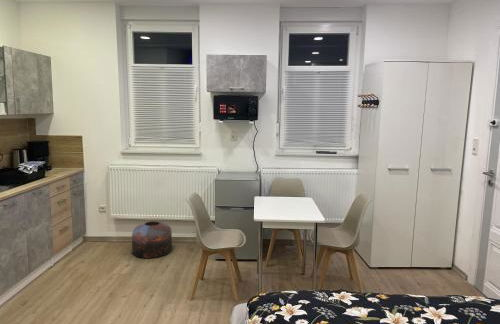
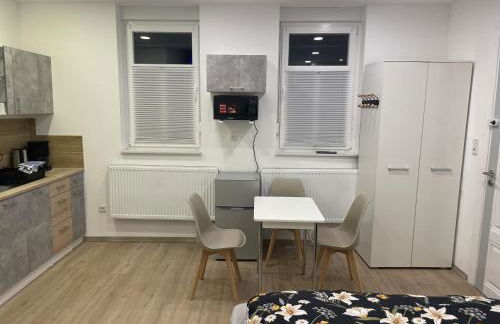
- pouf (152, 237)
